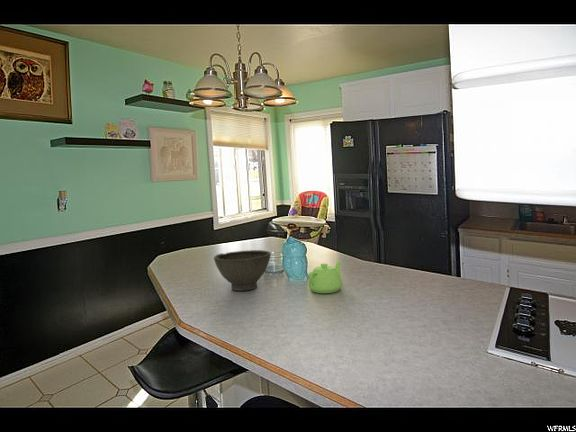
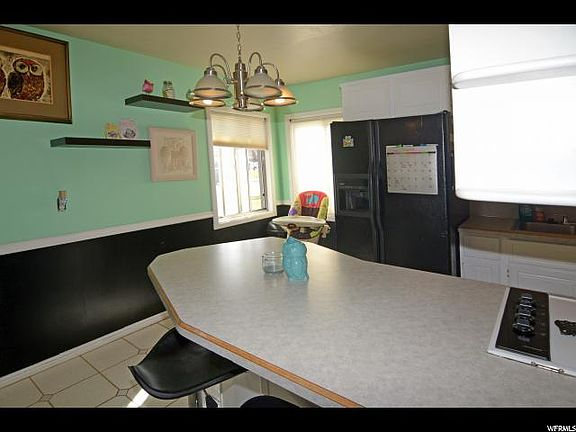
- bowl (243, 270)
- teapot (325, 276)
